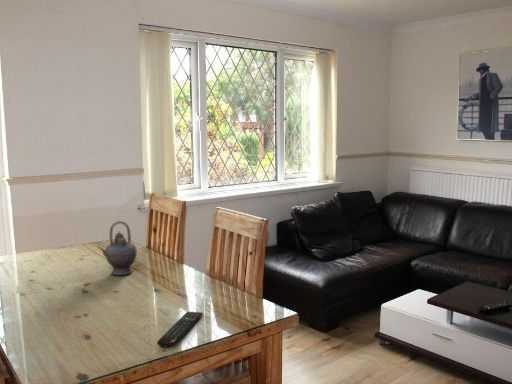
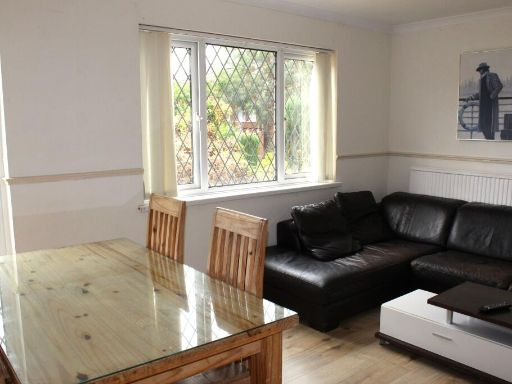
- teapot (117, 247)
- remote control (181, 328)
